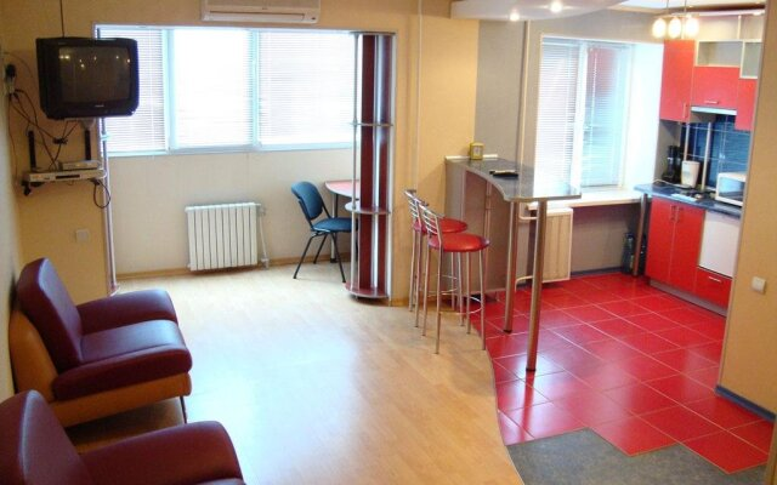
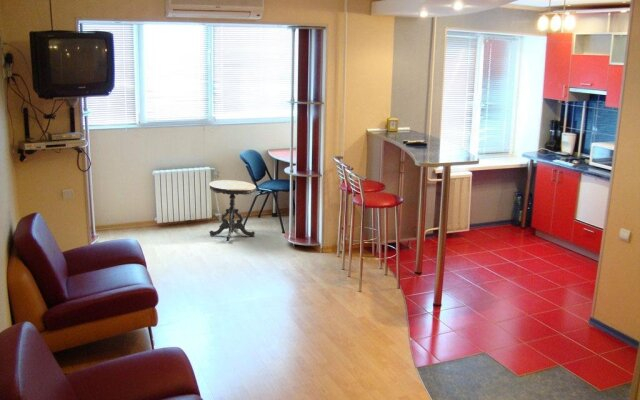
+ side table (232, 210)
